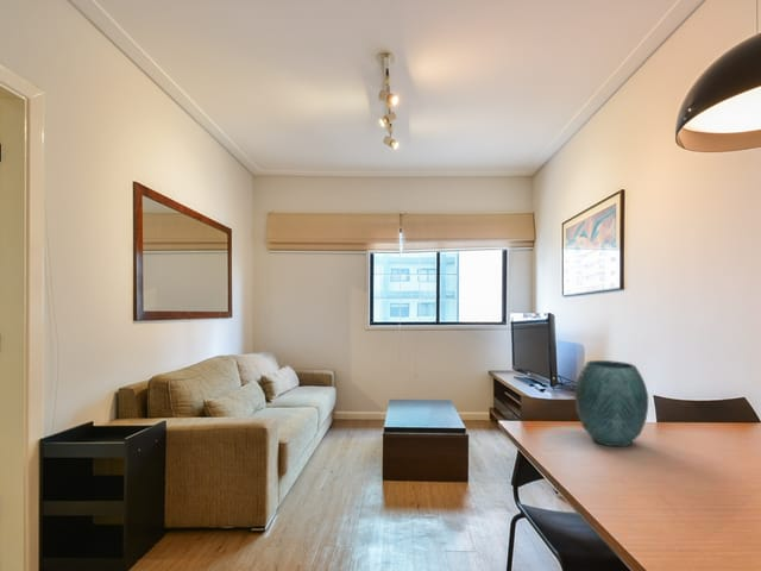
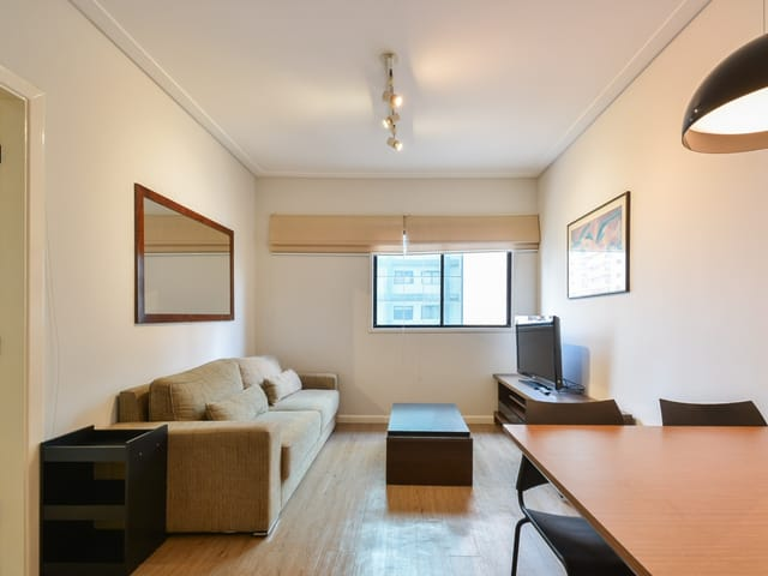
- vase (610, 402)
